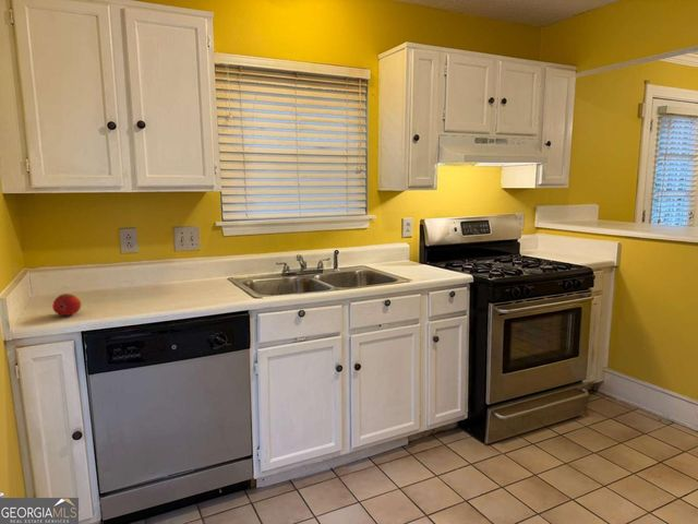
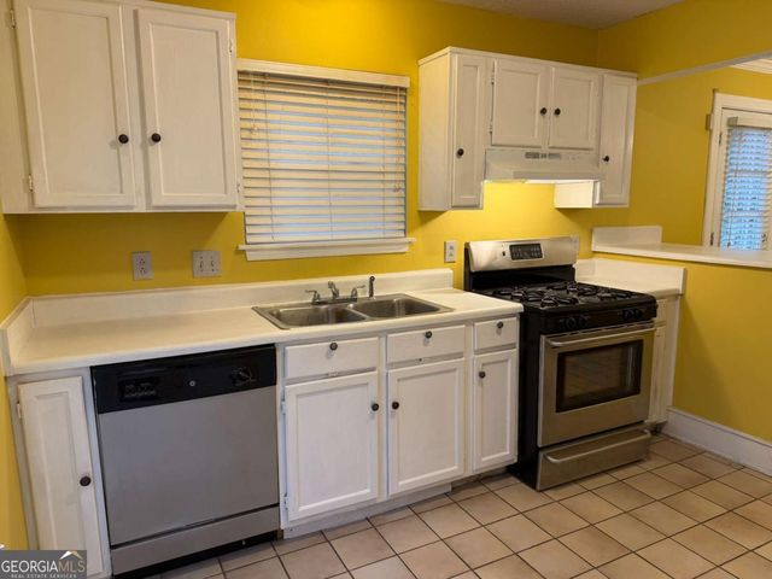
- fruit (67, 303)
